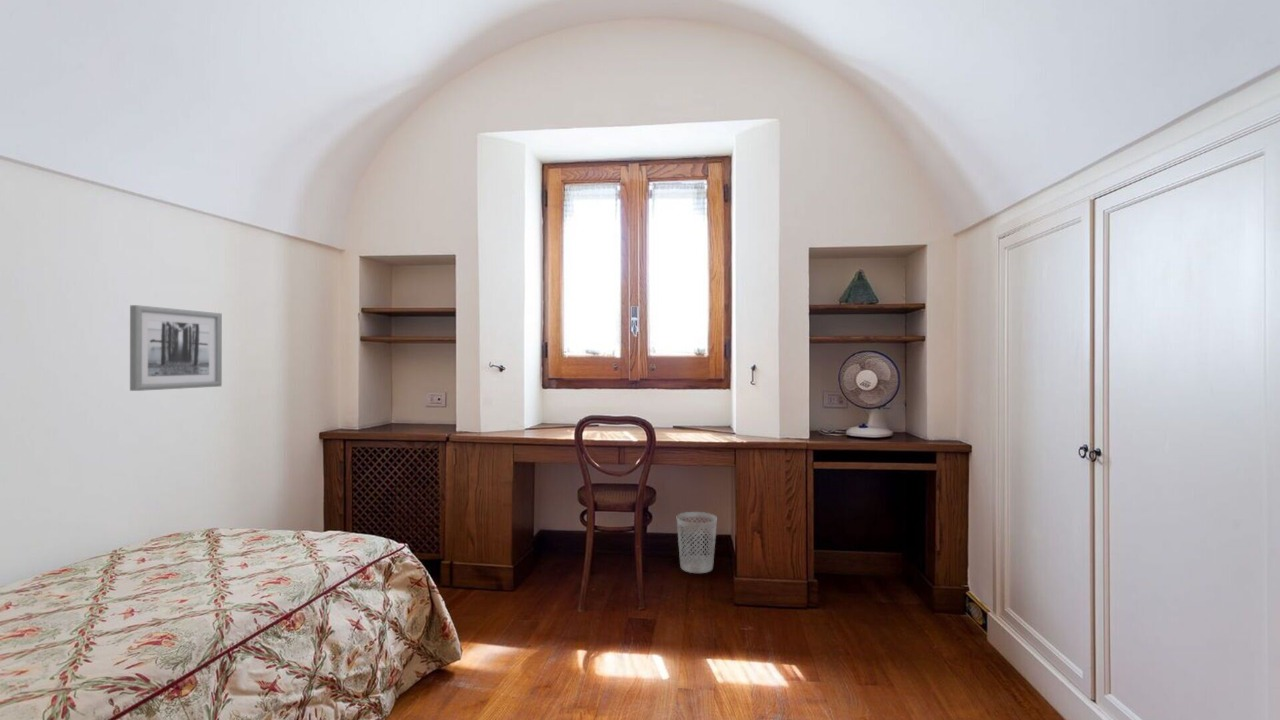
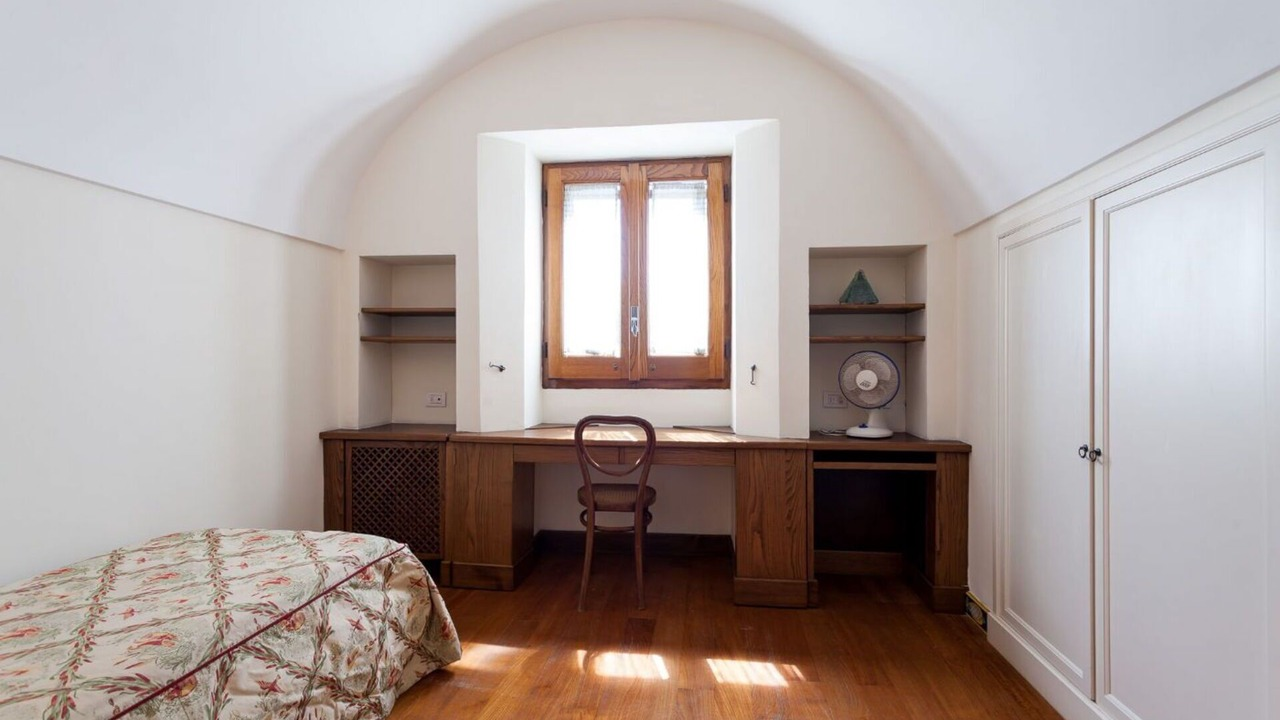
- wastebasket (696, 542)
- wall art (179, 349)
